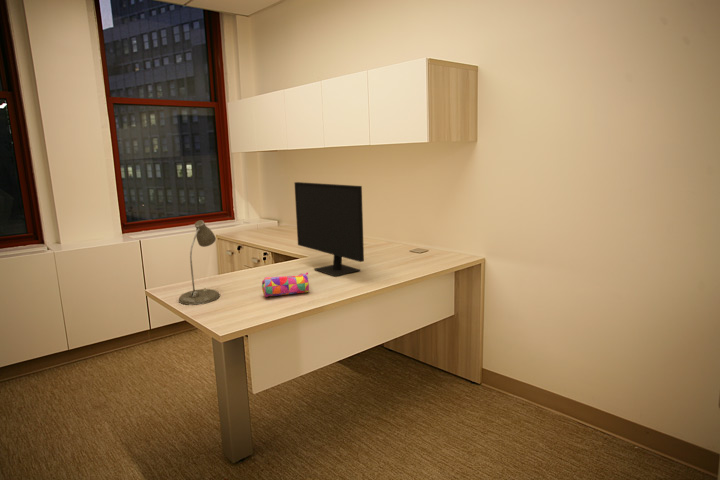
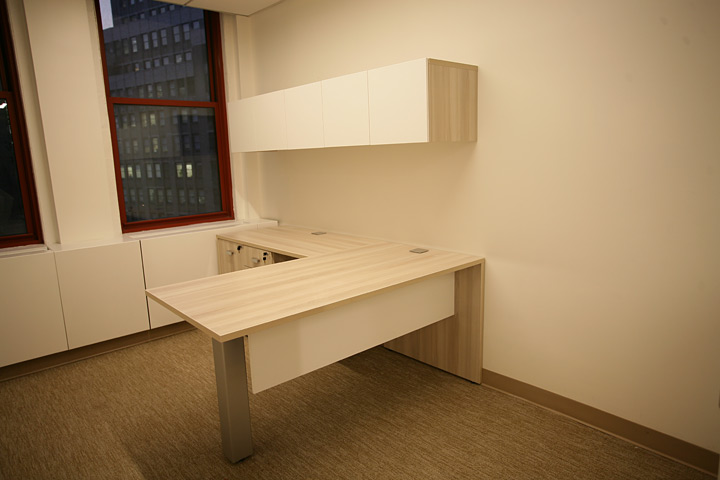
- pencil case (285, 284)
- desk lamp (191, 259)
- monitor (335, 227)
